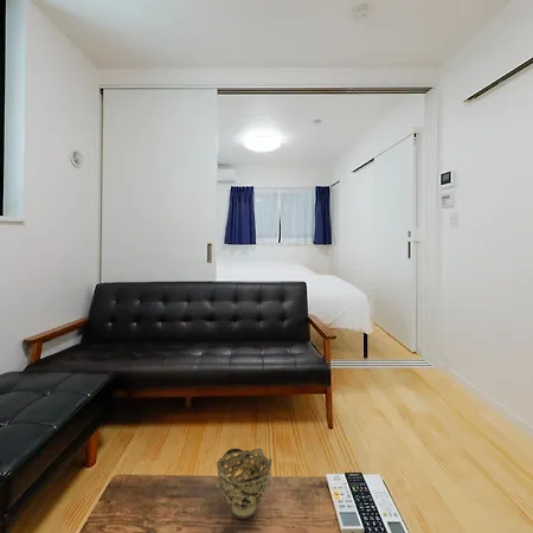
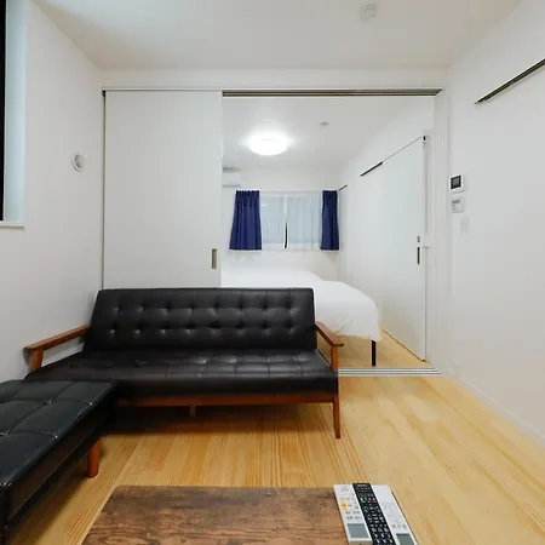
- decorative bowl (243, 486)
